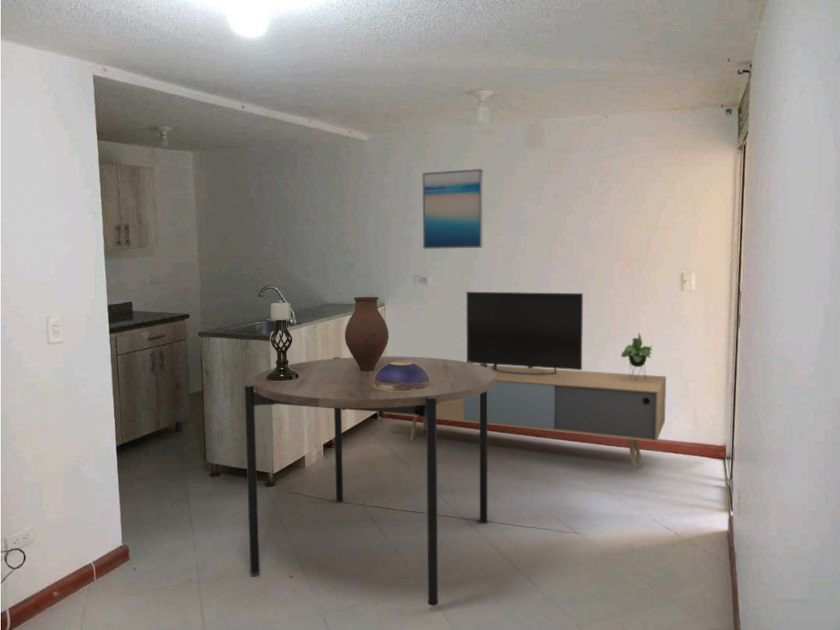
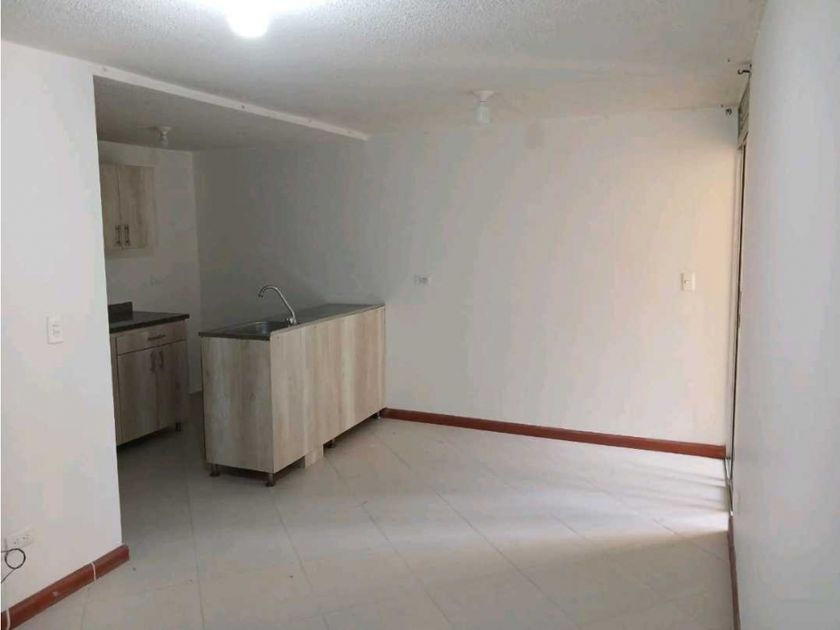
- candle holder (281, 338)
- dining table (342, 468)
- vase (366, 333)
- wall art (452, 209)
- decorative bowl (401, 372)
- media console (520, 371)
